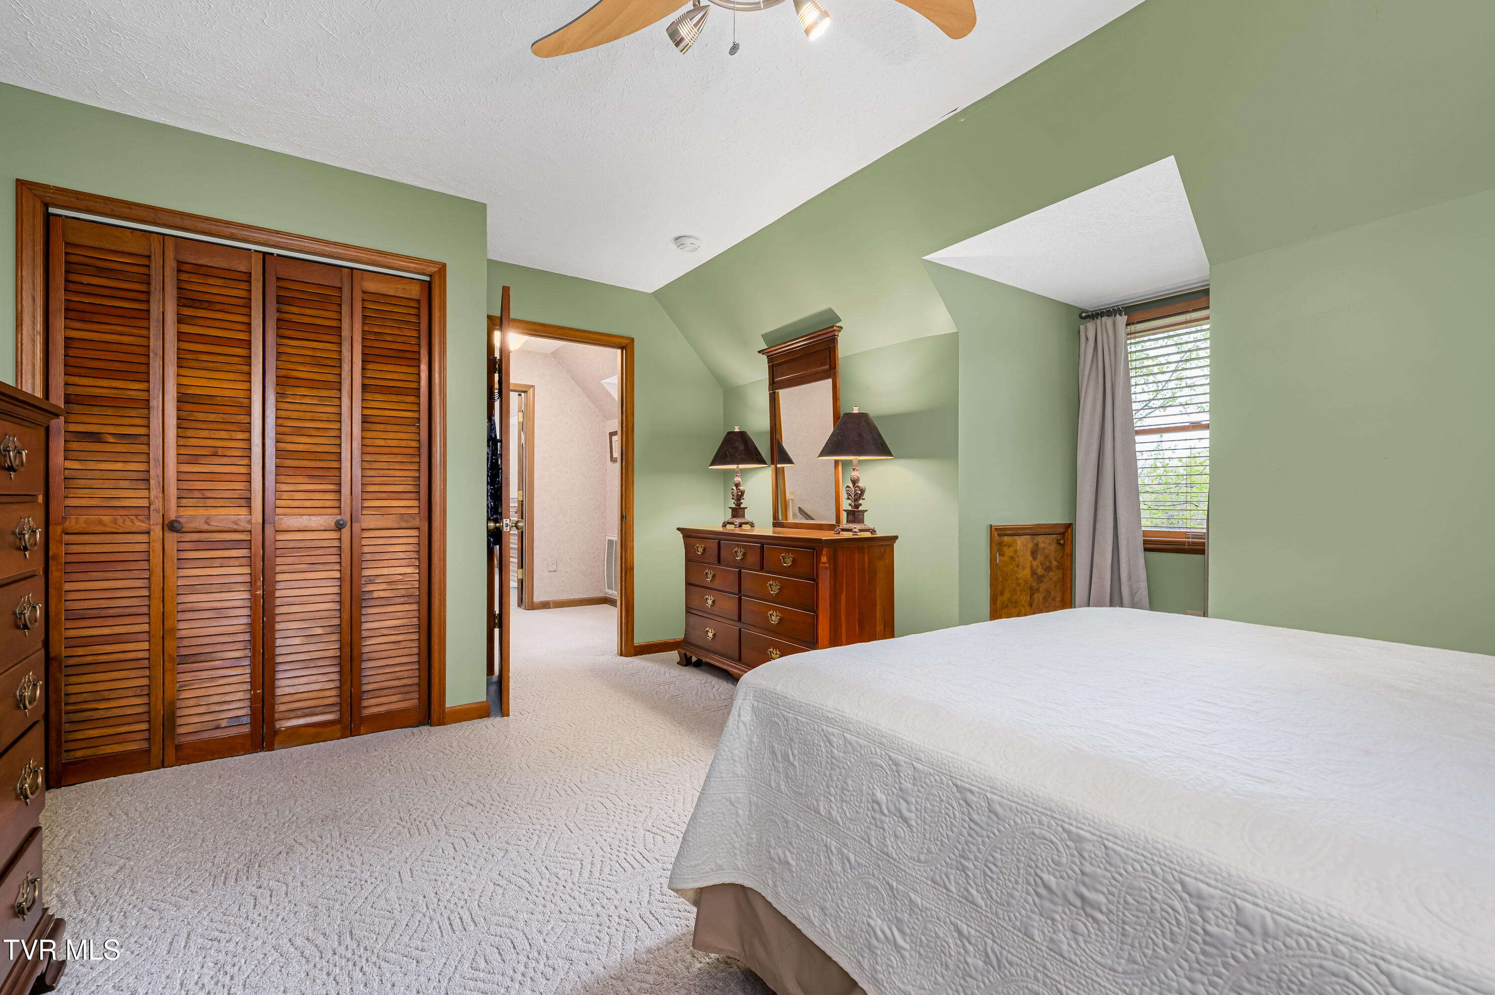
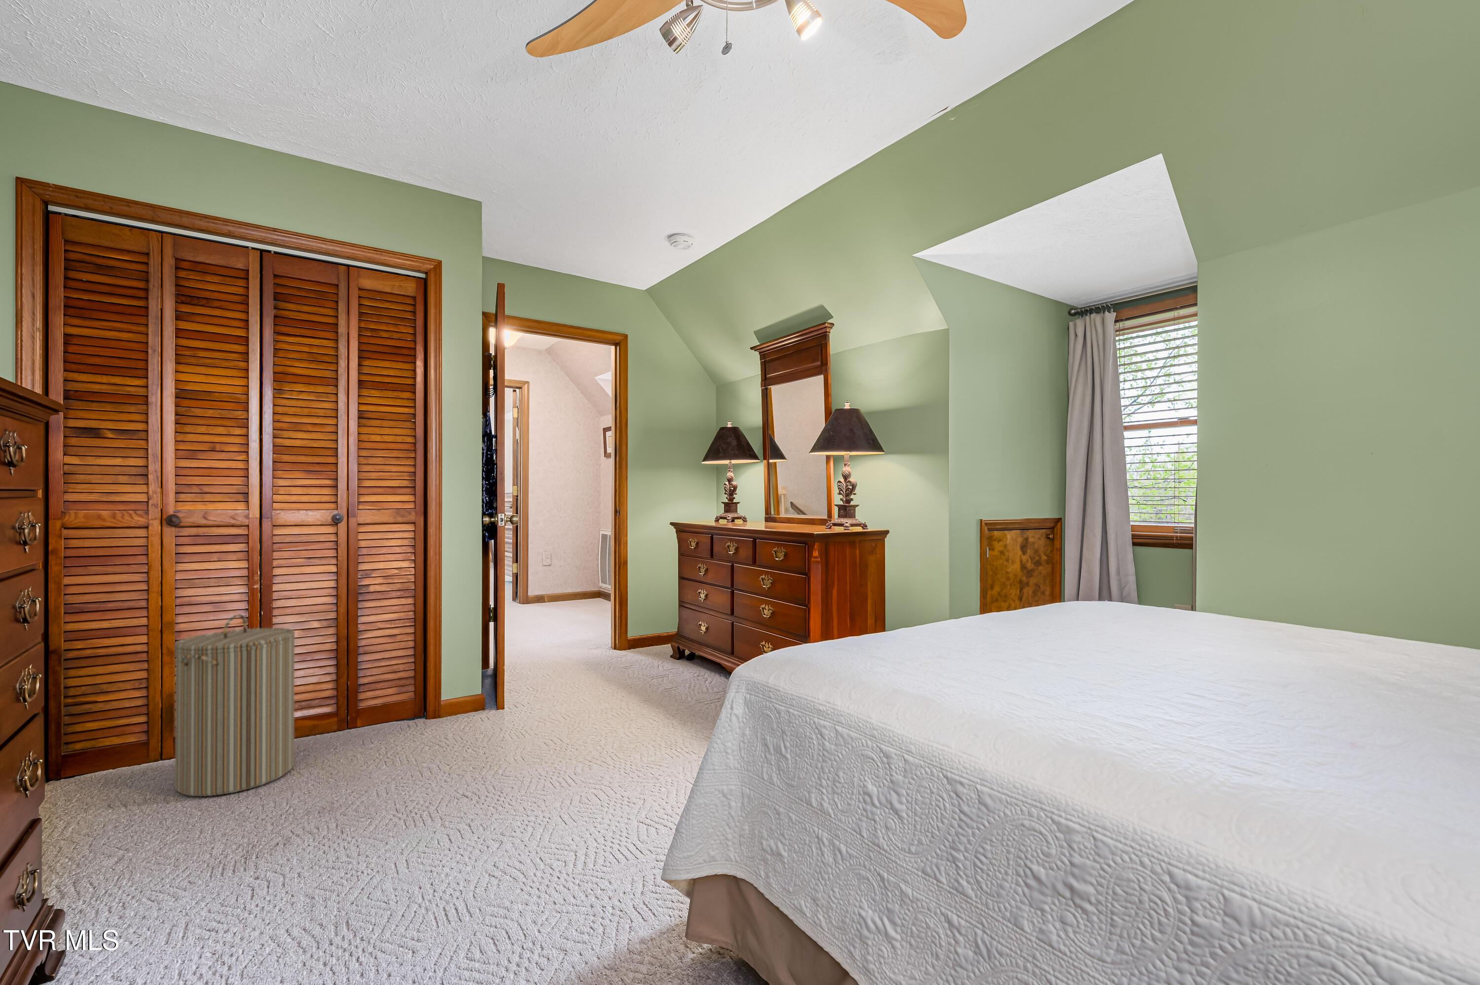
+ laundry hamper (238, 695)
